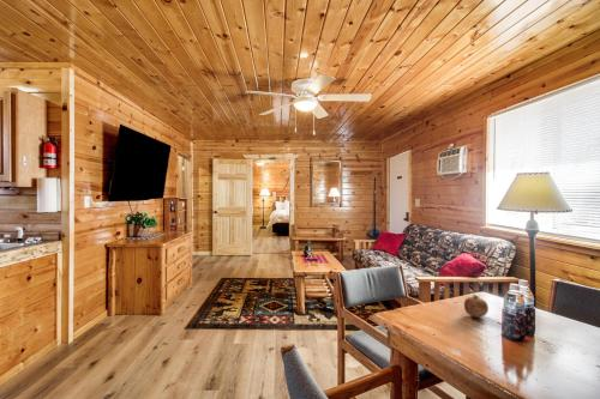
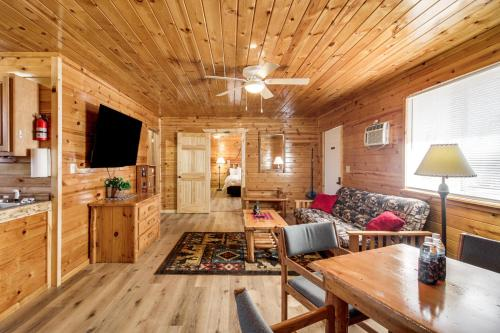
- fruit (475, 306)
